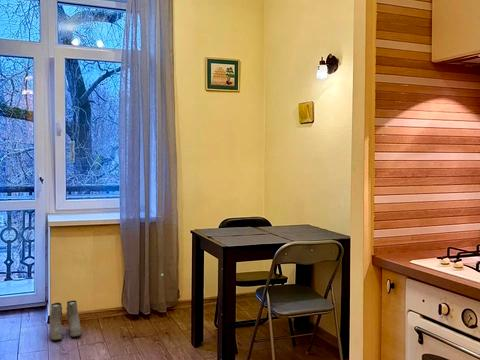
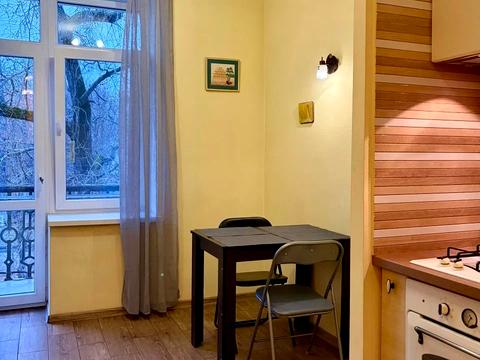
- boots (62, 317)
